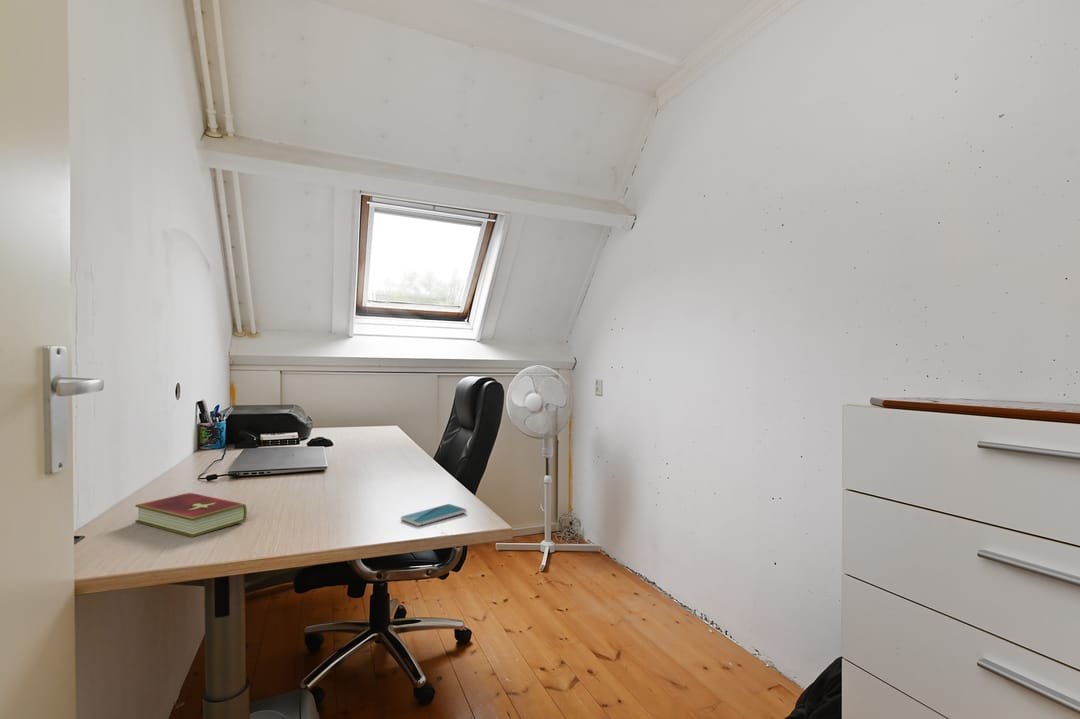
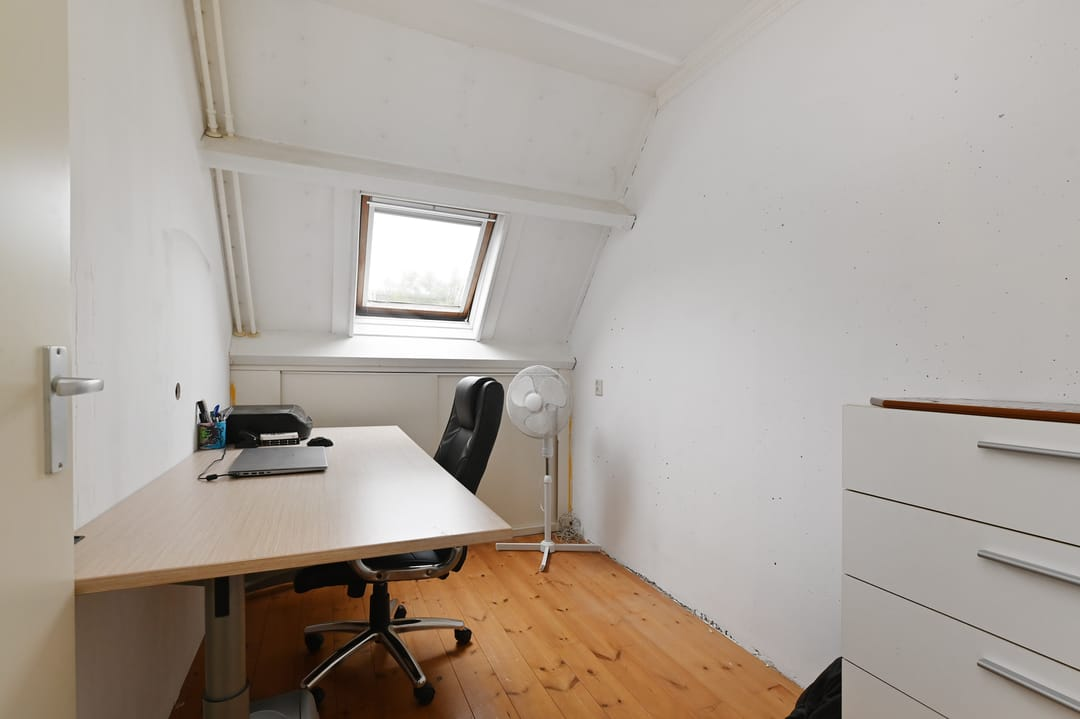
- hardcover book (191, 512)
- smartphone (434, 514)
